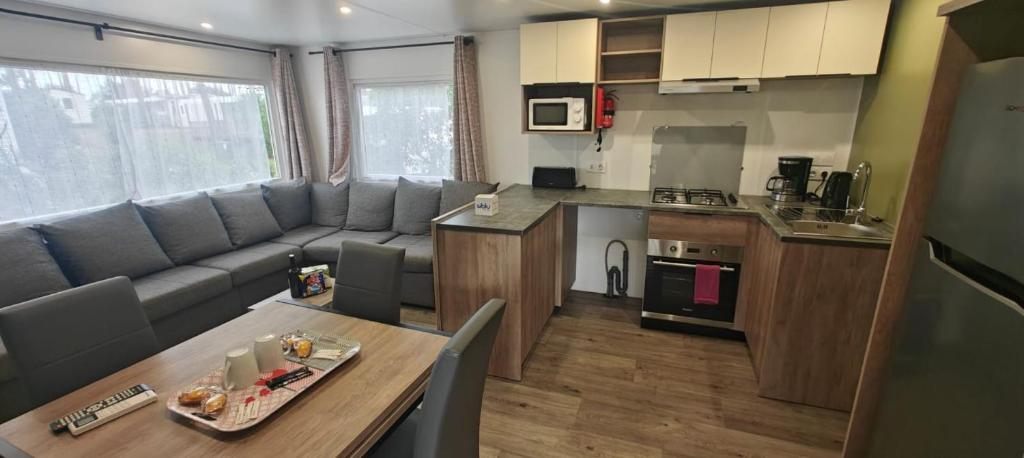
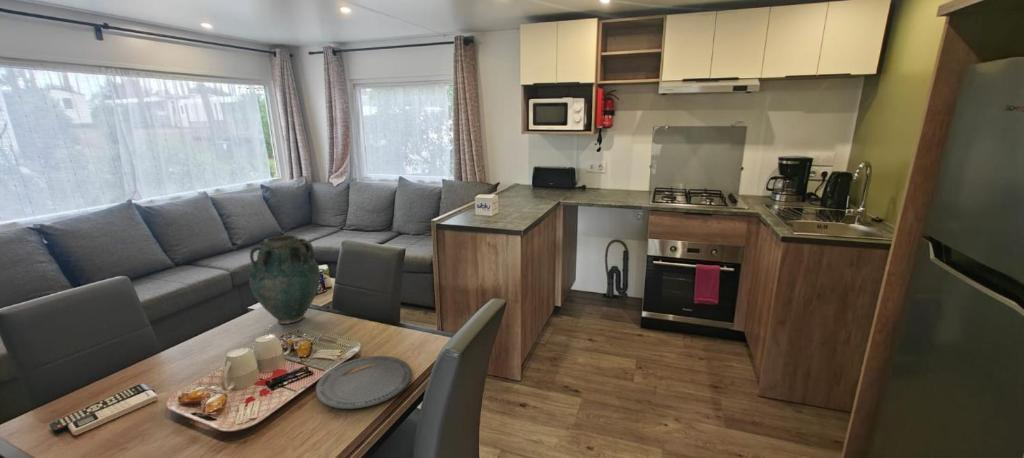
+ plate (365, 381)
+ vase (286, 279)
